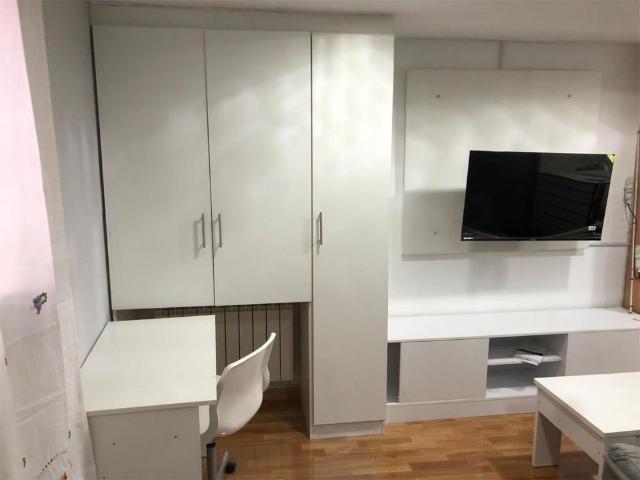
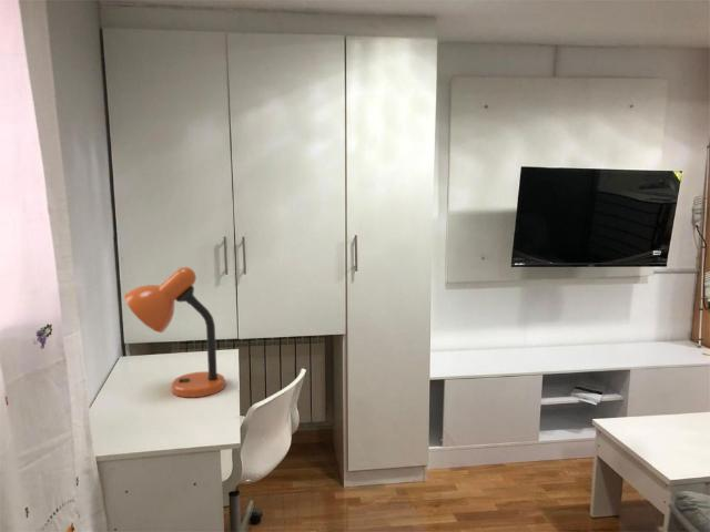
+ desk lamp (169, 324)
